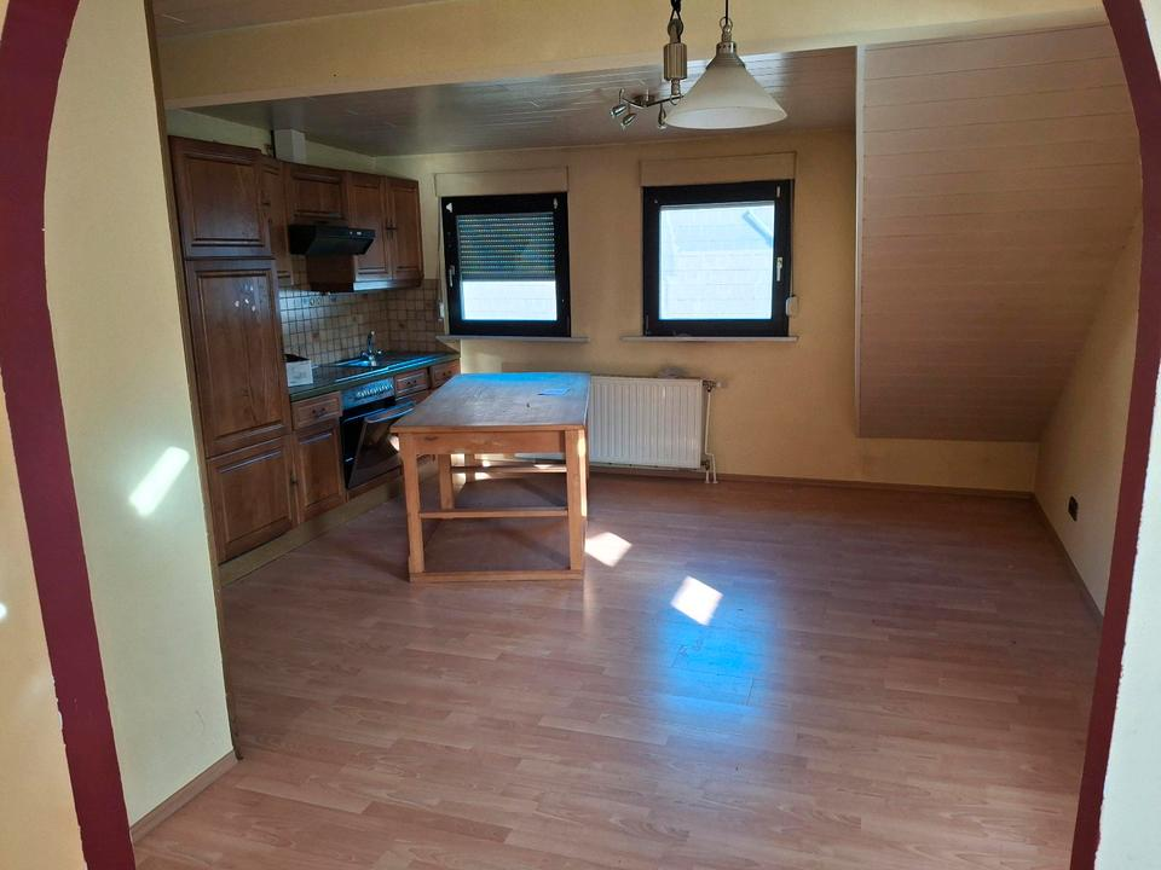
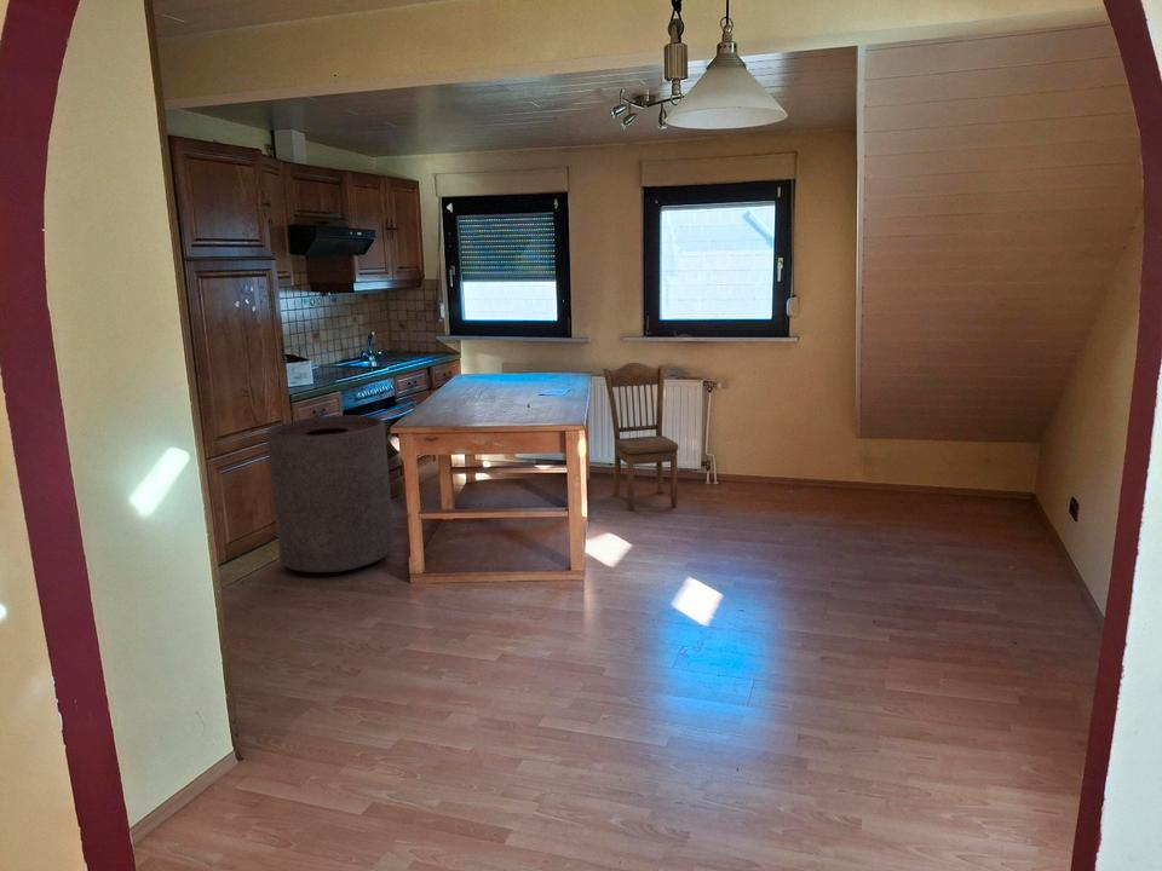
+ trash can (332, 492)
+ dining chair (643, 437)
